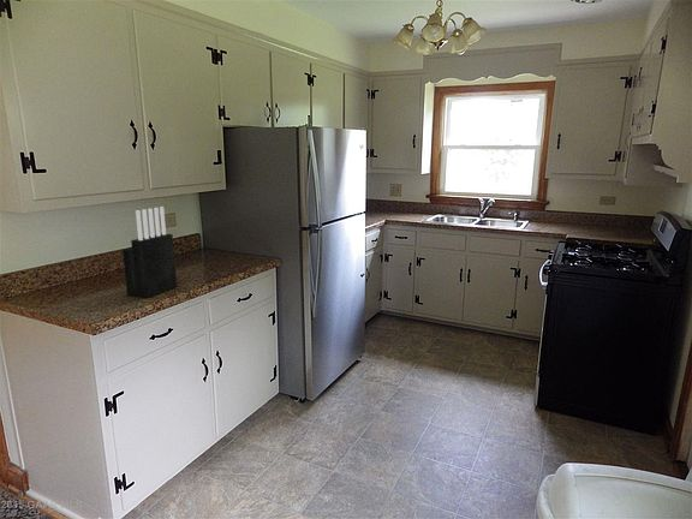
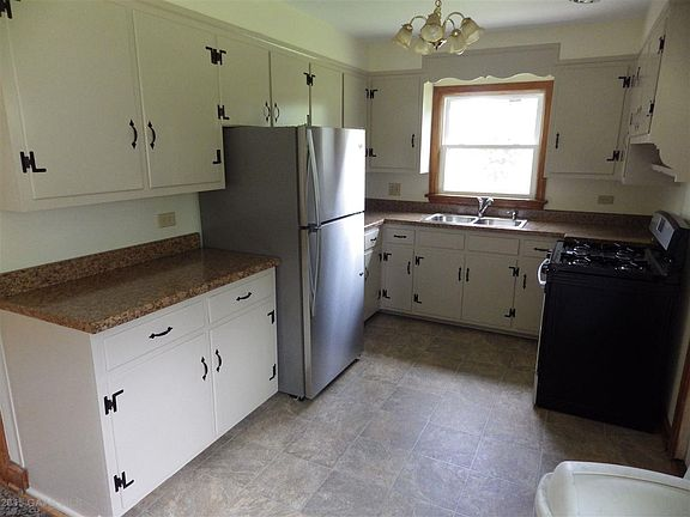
- knife block (147, 250)
